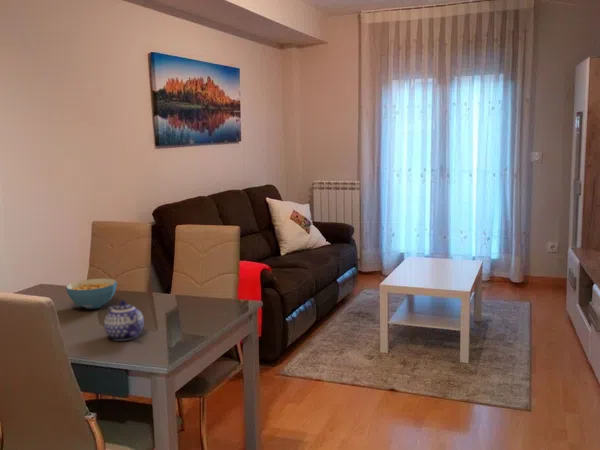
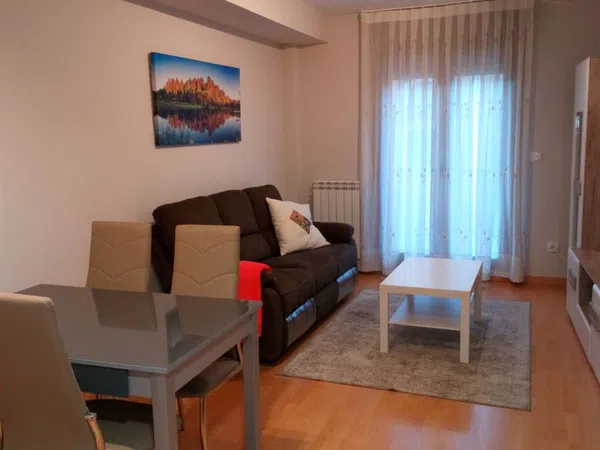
- teapot (124, 318)
- cereal bowl (92, 295)
